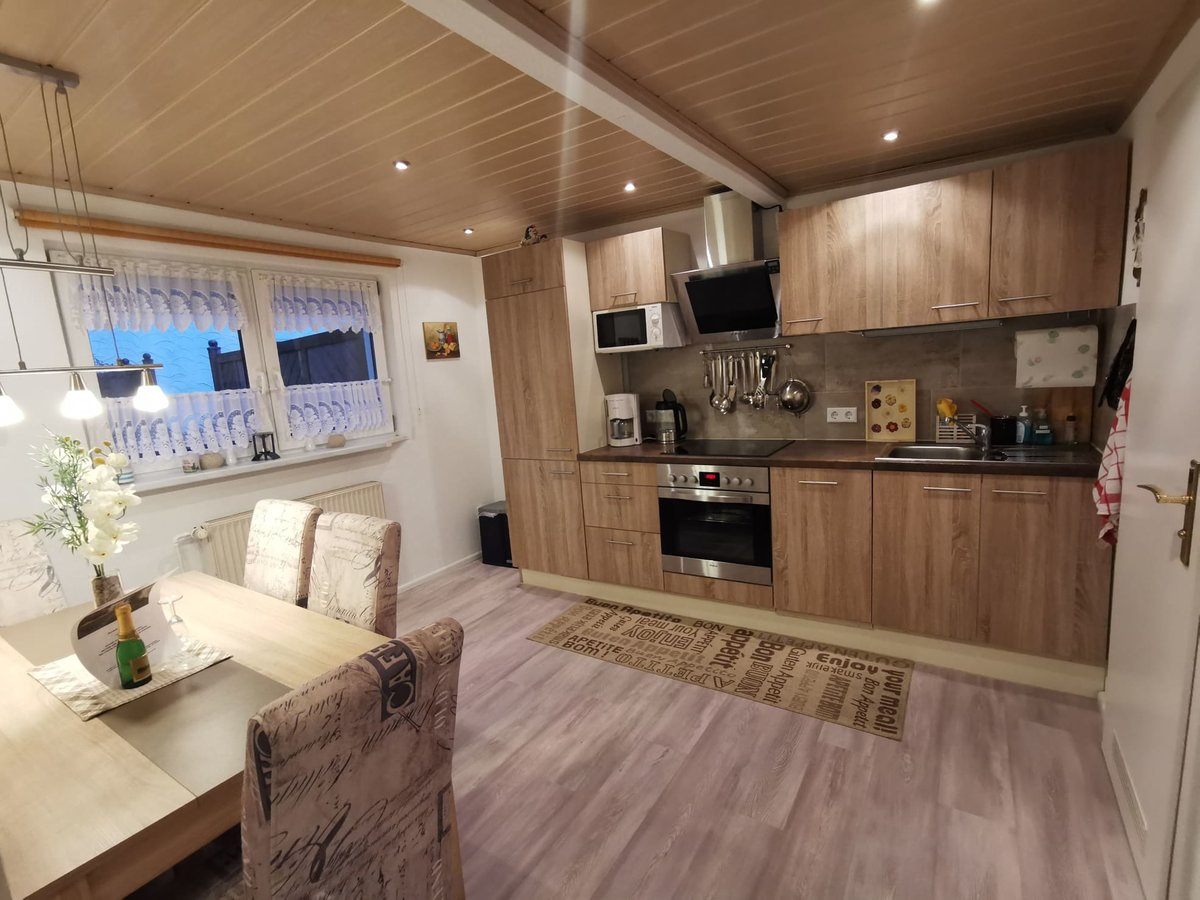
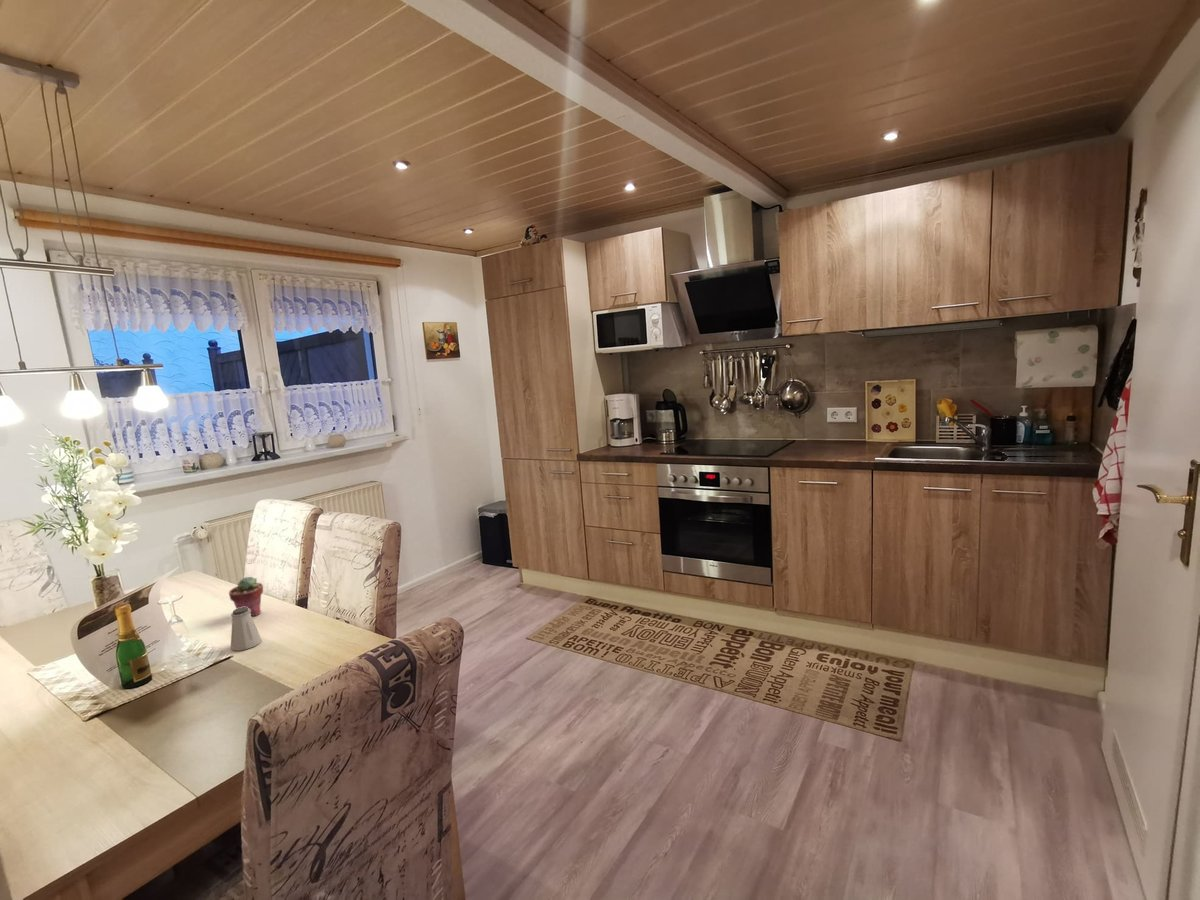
+ potted succulent (247, 595)
+ saltshaker (243, 626)
